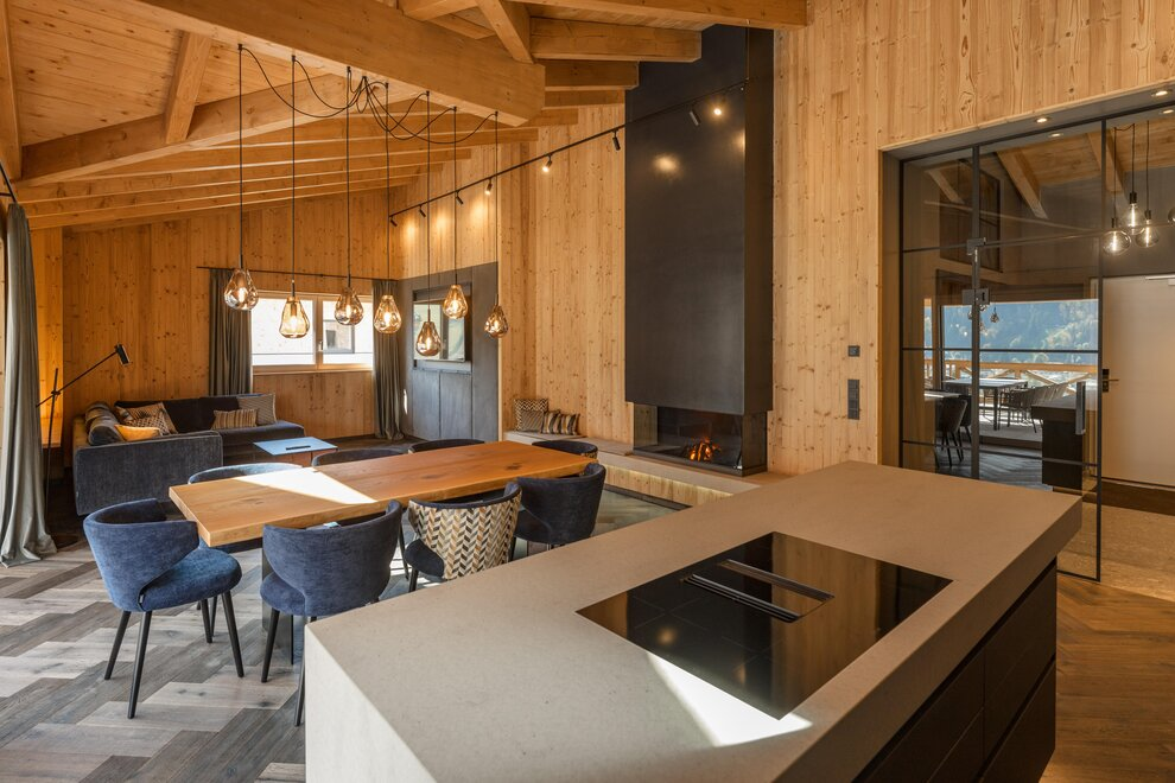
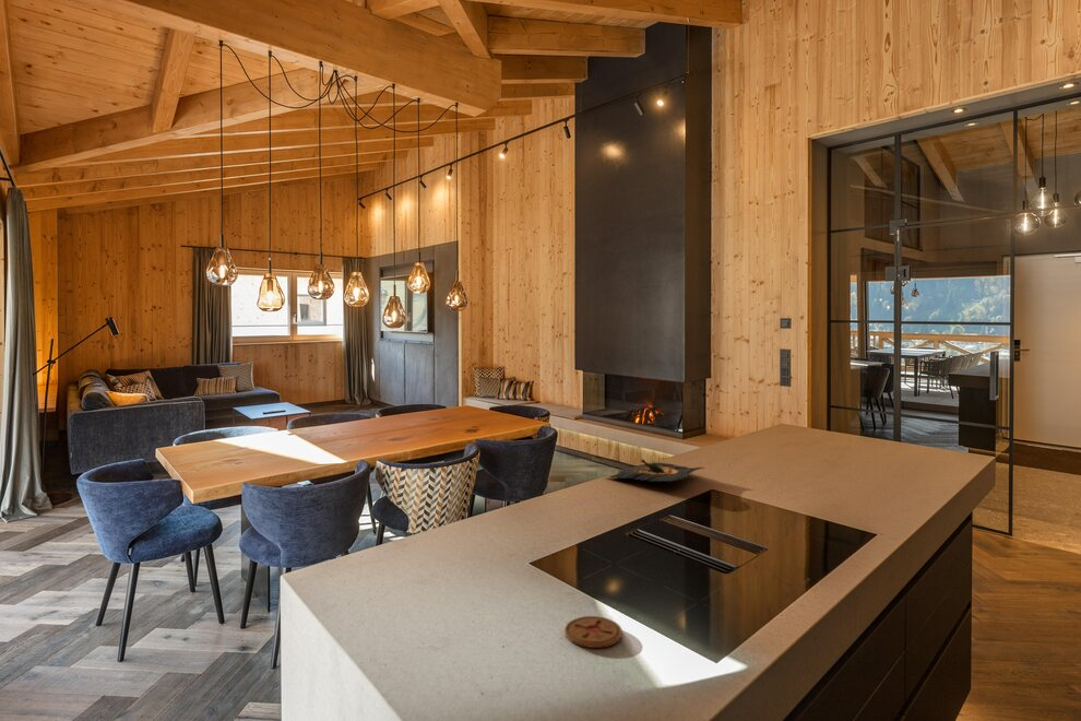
+ tequila (655, 468)
+ coaster (593, 630)
